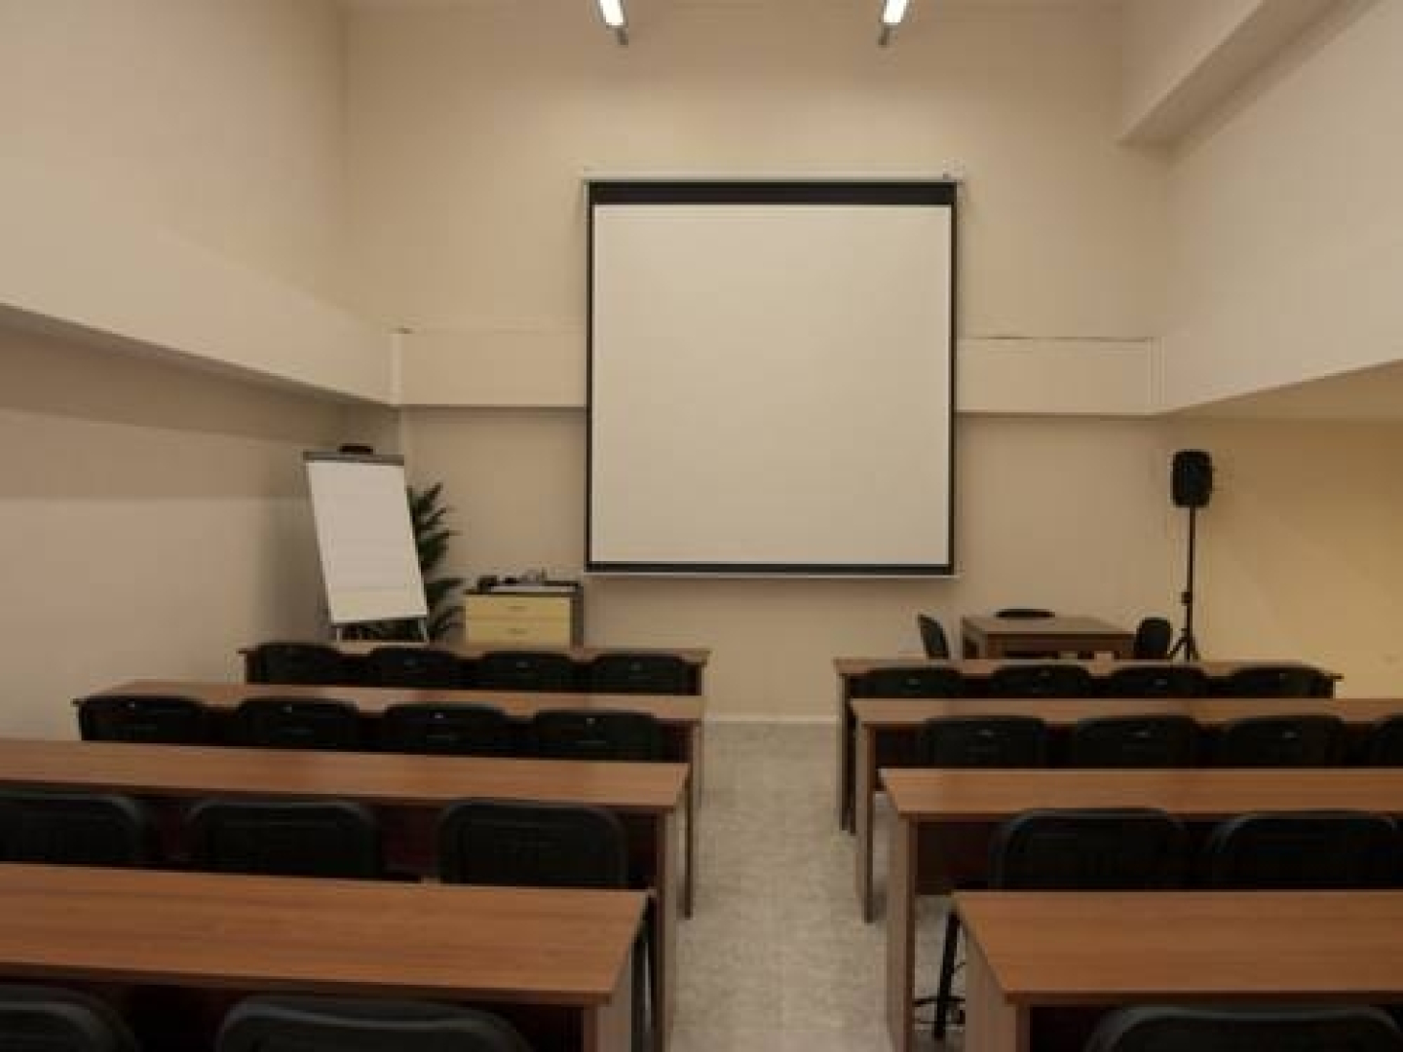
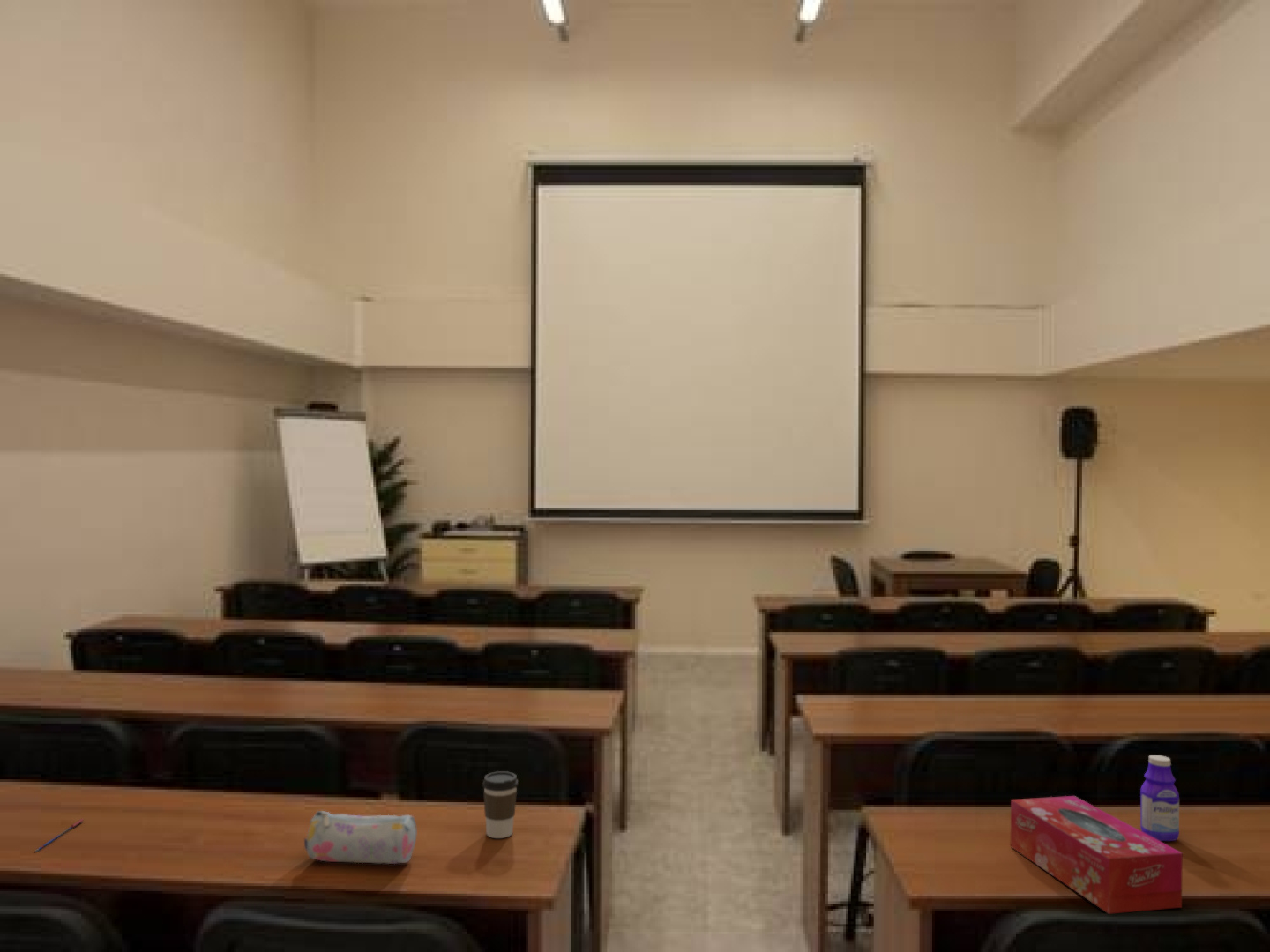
+ pen (59, 835)
+ bottle (1160, 797)
+ coffee cup (500, 805)
+ pencil case (362, 836)
+ tissue box (1089, 849)
